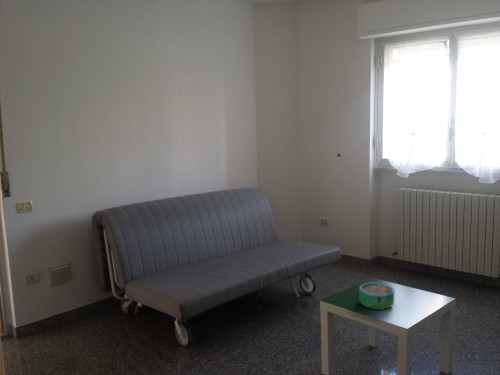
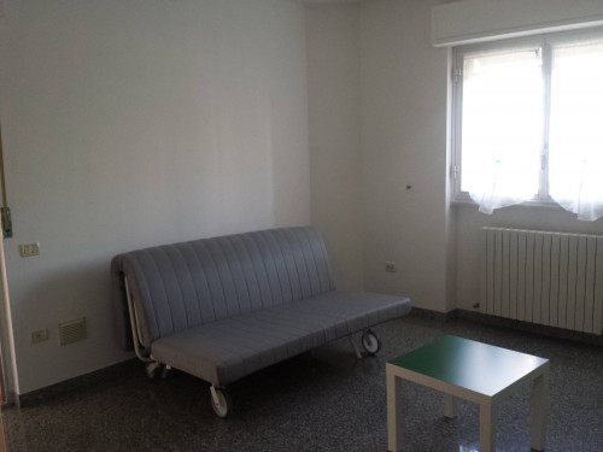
- decorative bowl (376, 296)
